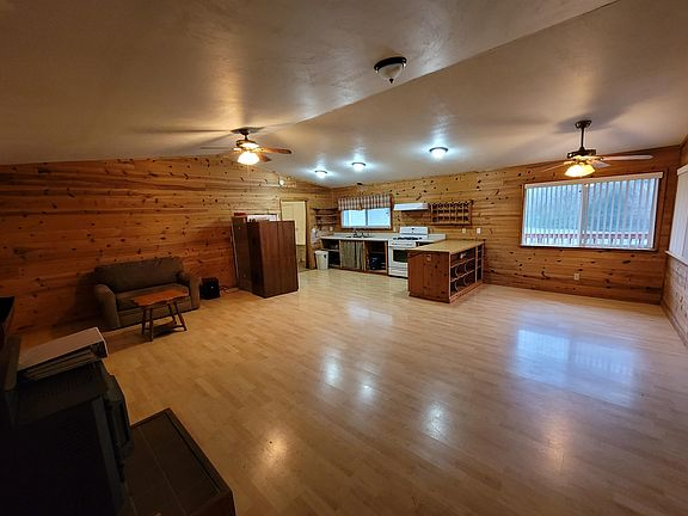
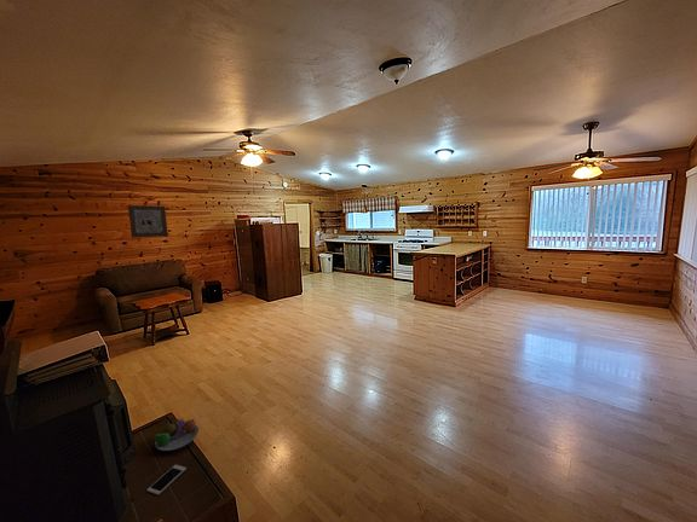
+ fruit bowl (174, 433)
+ cell phone (167, 478)
+ wall art (148, 221)
